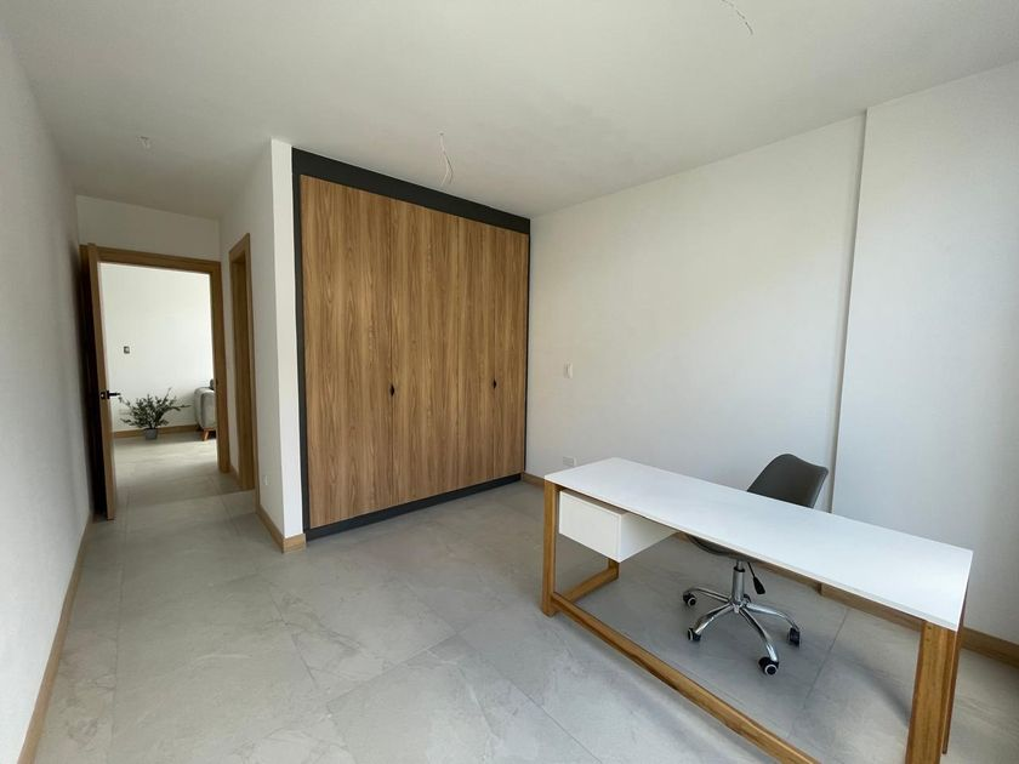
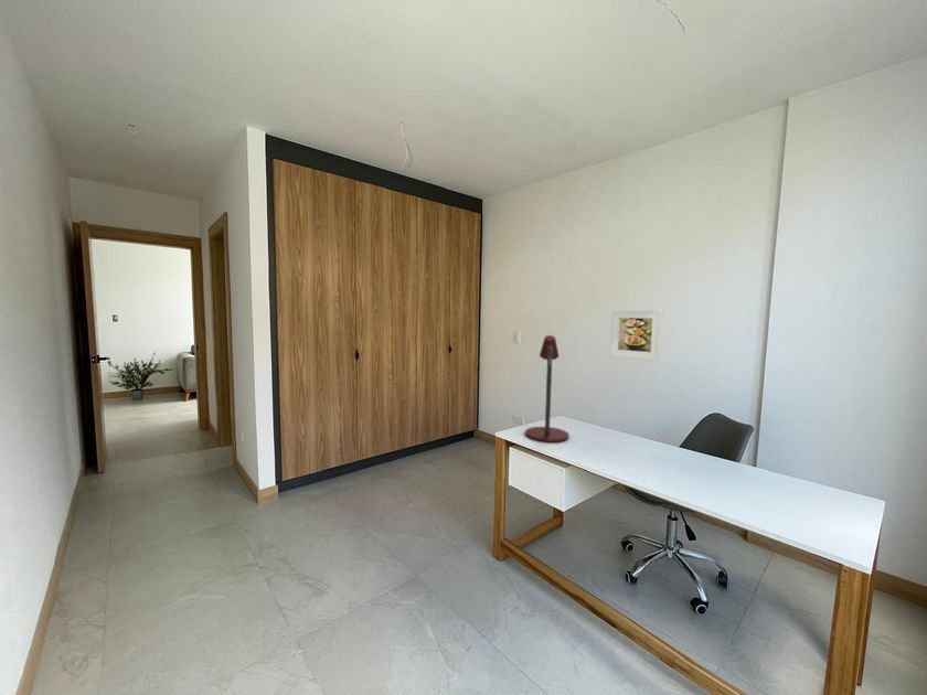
+ desk lamp (548, 385)
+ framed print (635, 334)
